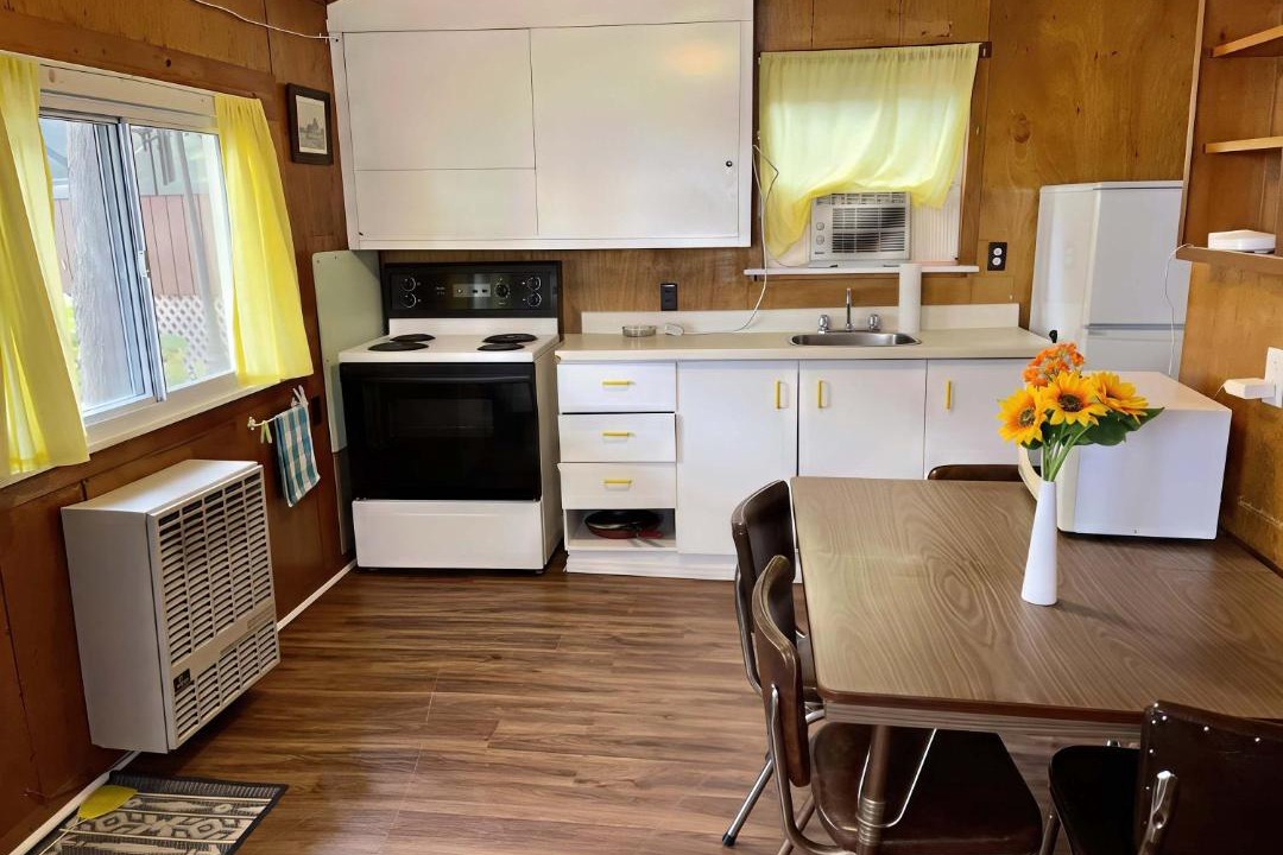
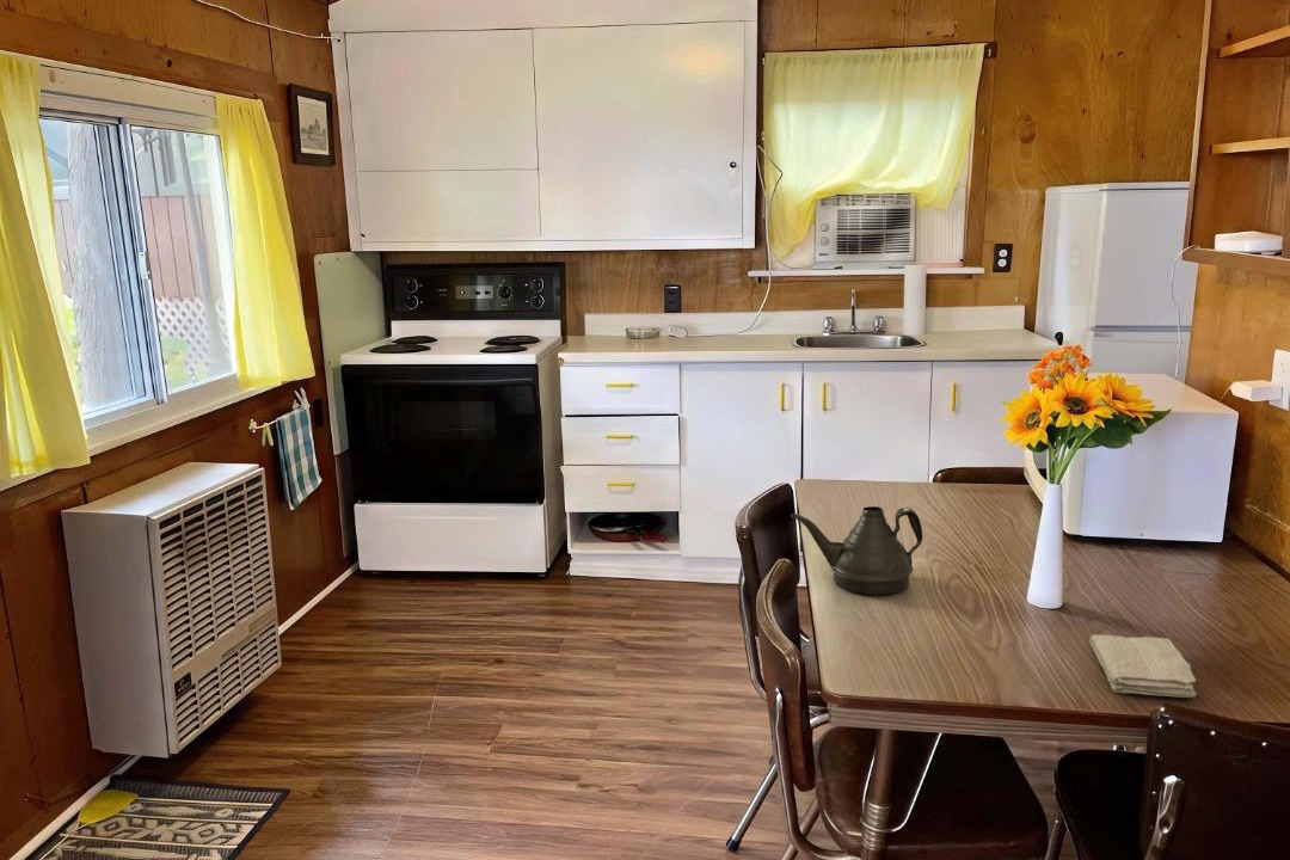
+ washcloth (1141, 662)
+ teapot (855, 545)
